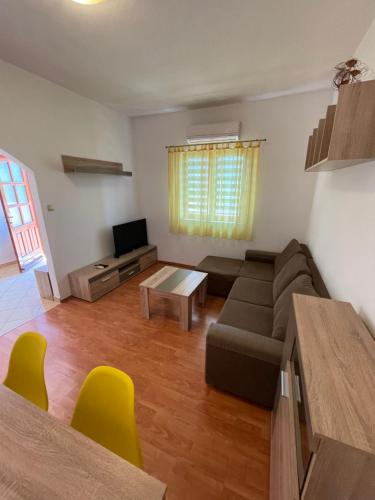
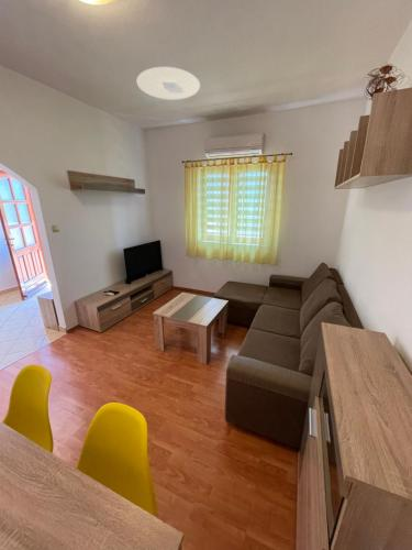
+ ceiling light (168, 81)
